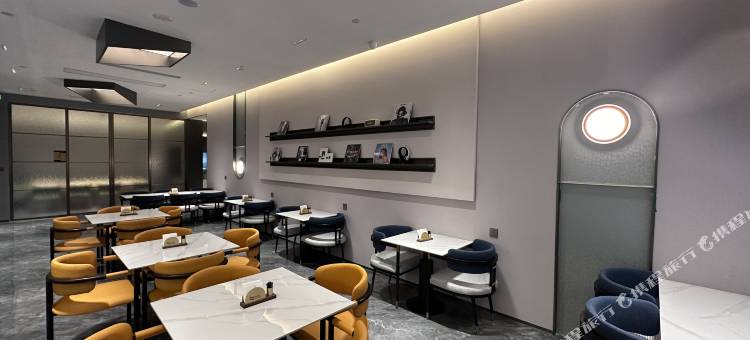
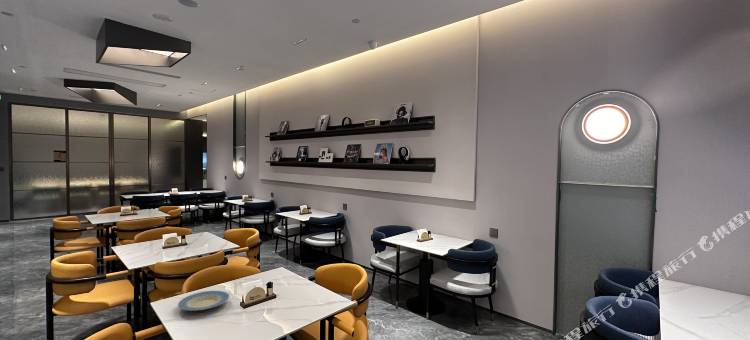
+ plate (204, 302)
